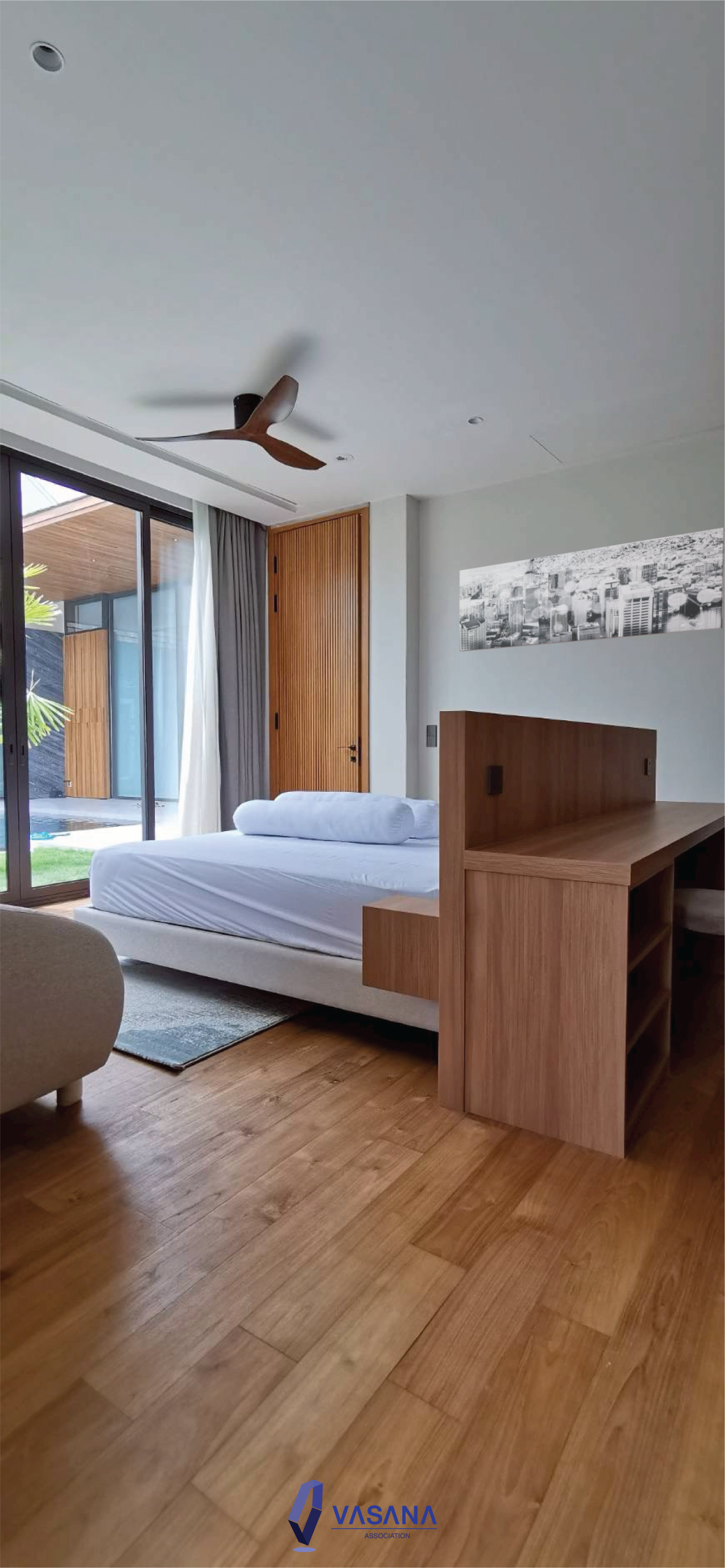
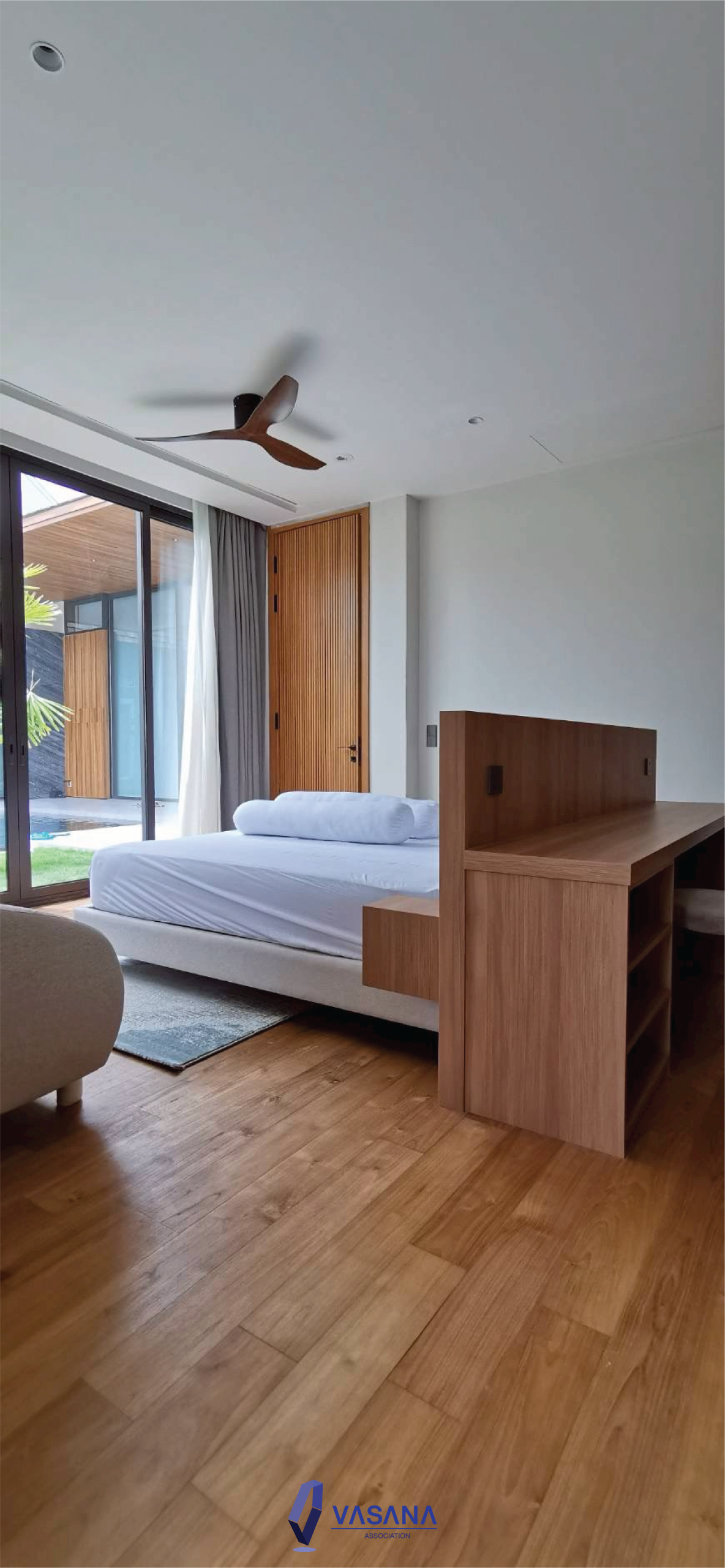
- wall art (577, 597)
